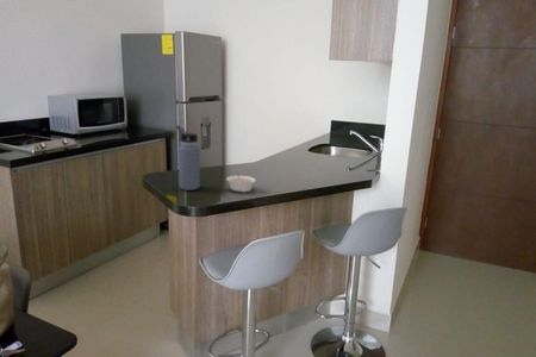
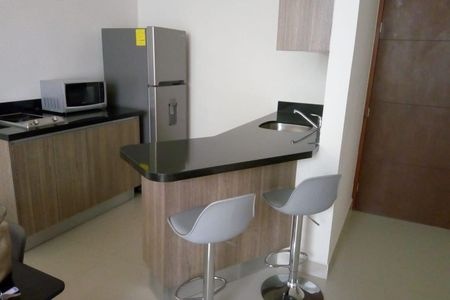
- water bottle (188, 157)
- legume (239, 182)
